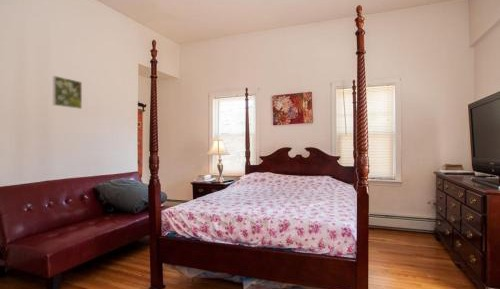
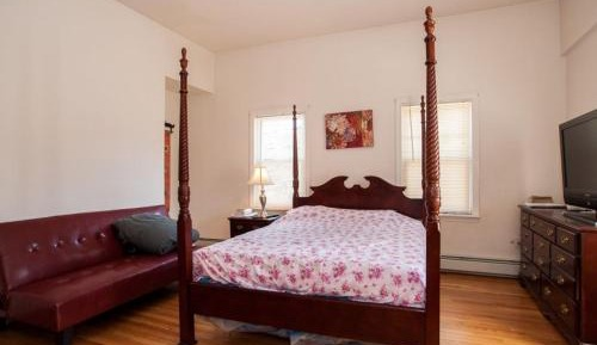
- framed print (67, 93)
